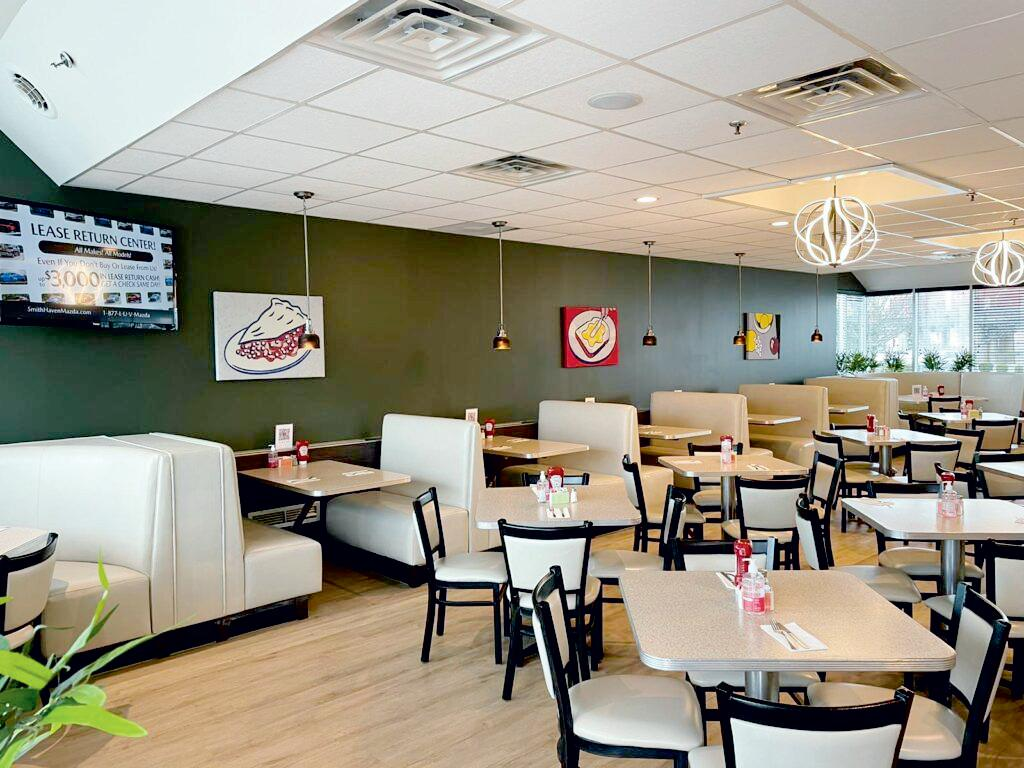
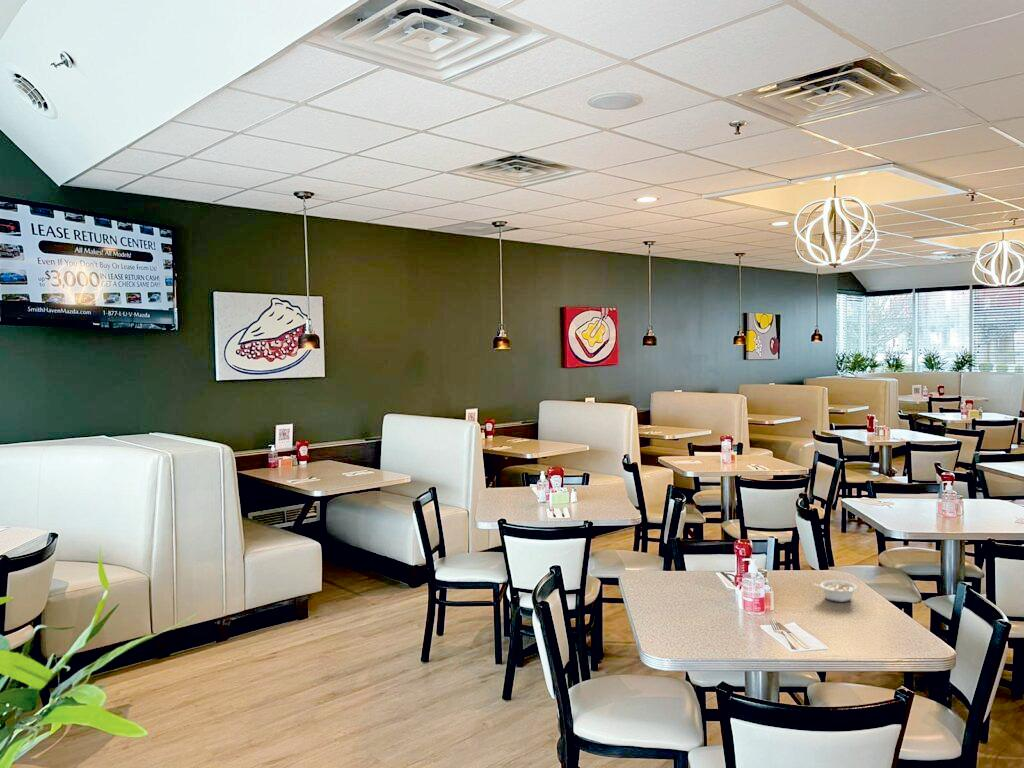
+ legume (837, 590)
